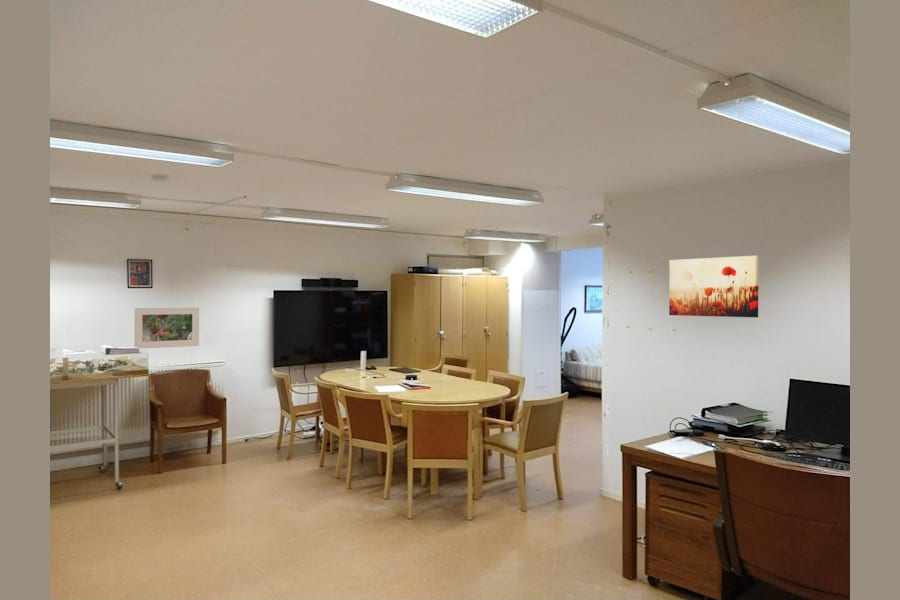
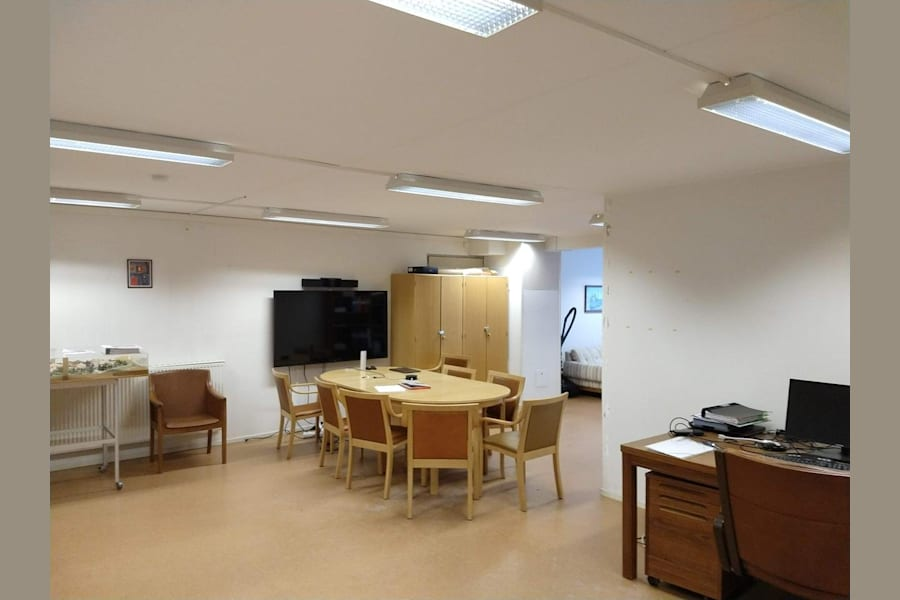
- wall art (711, 287)
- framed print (167, 327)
